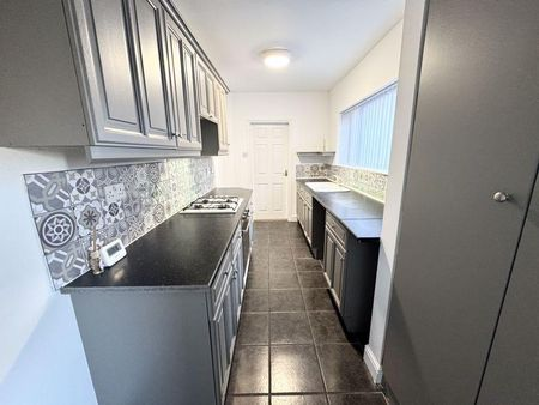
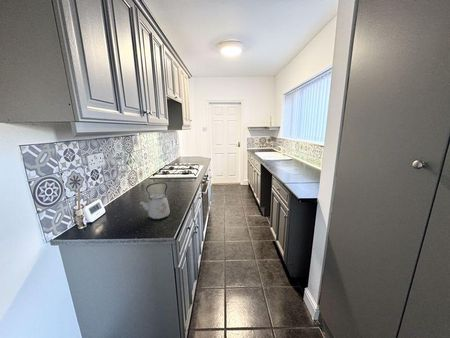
+ kettle (153, 200)
